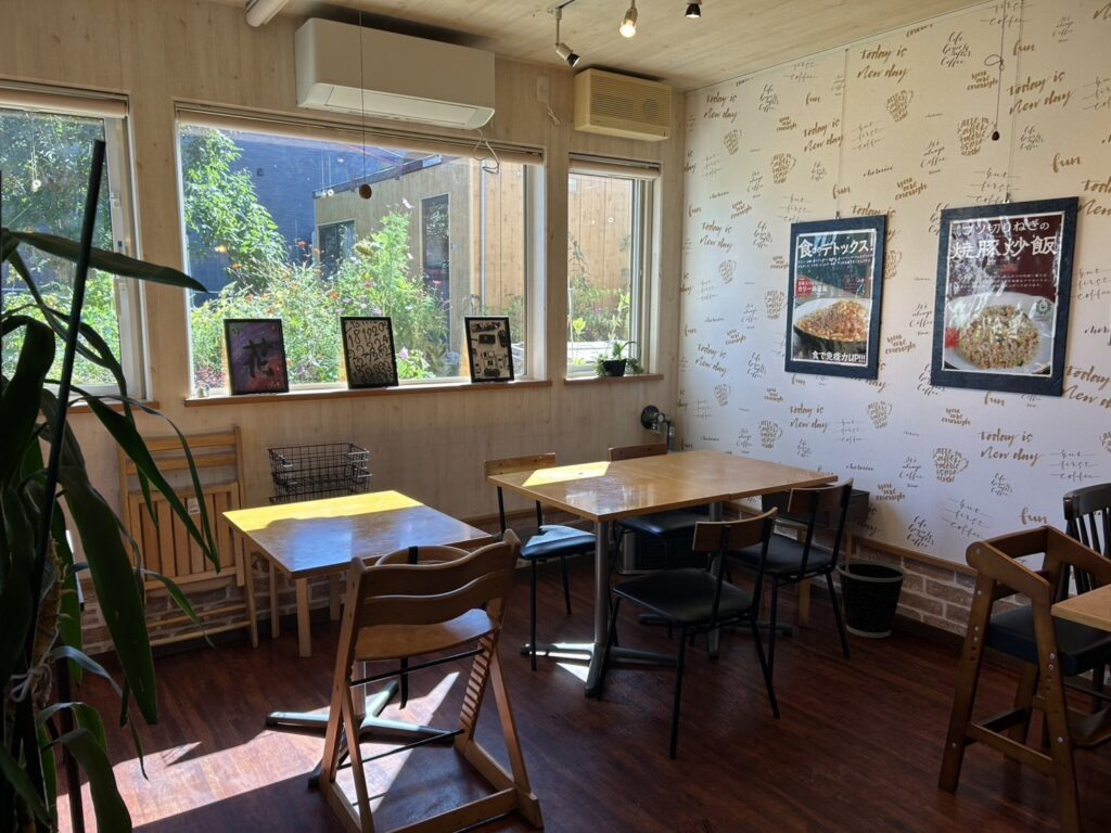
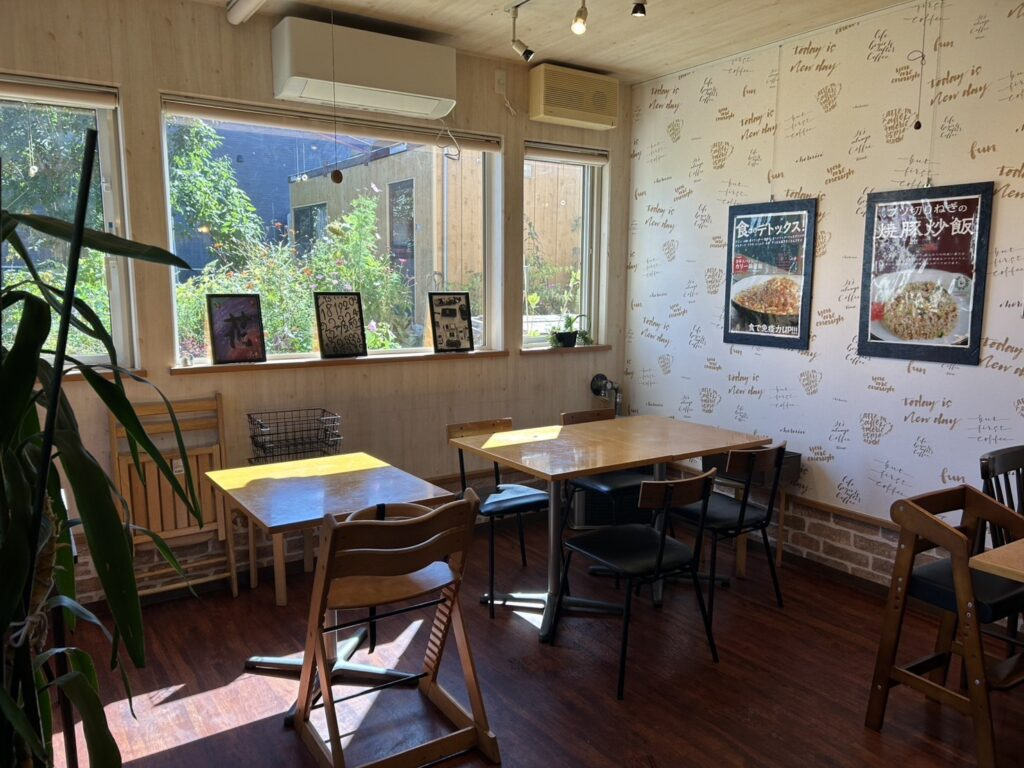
- wastebasket (869, 599)
